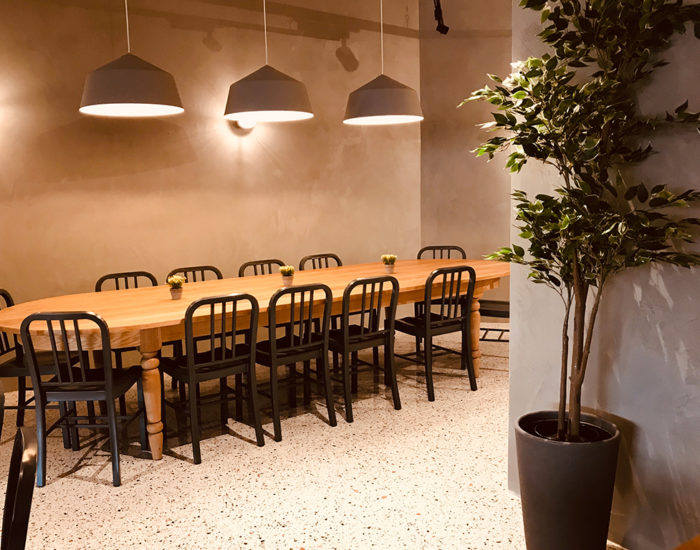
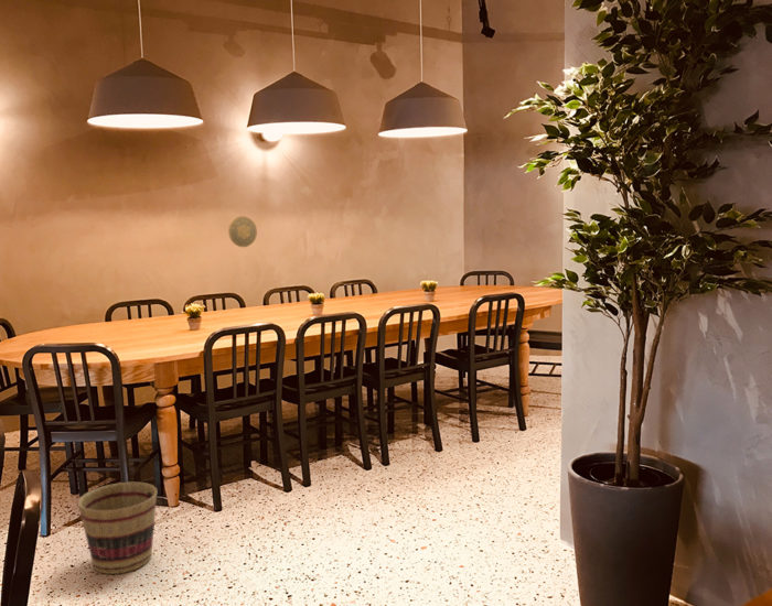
+ decorative plate (243, 231)
+ basket (120, 528)
